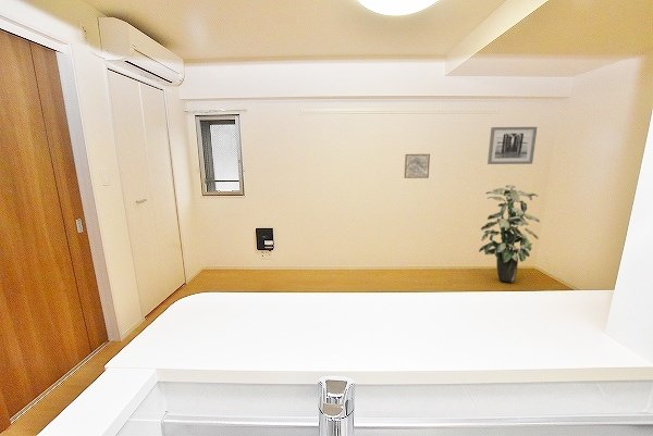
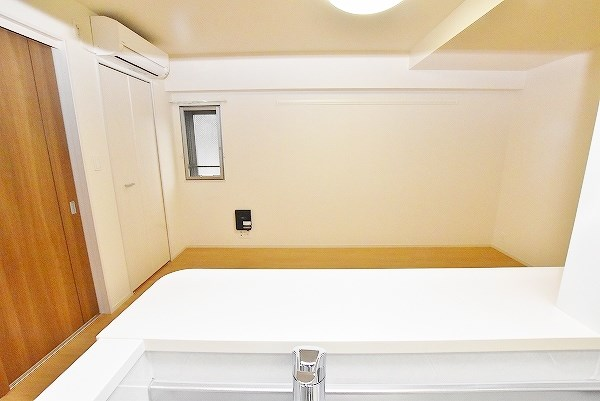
- wall art (417, 165)
- indoor plant (506, 233)
- wall art (512, 146)
